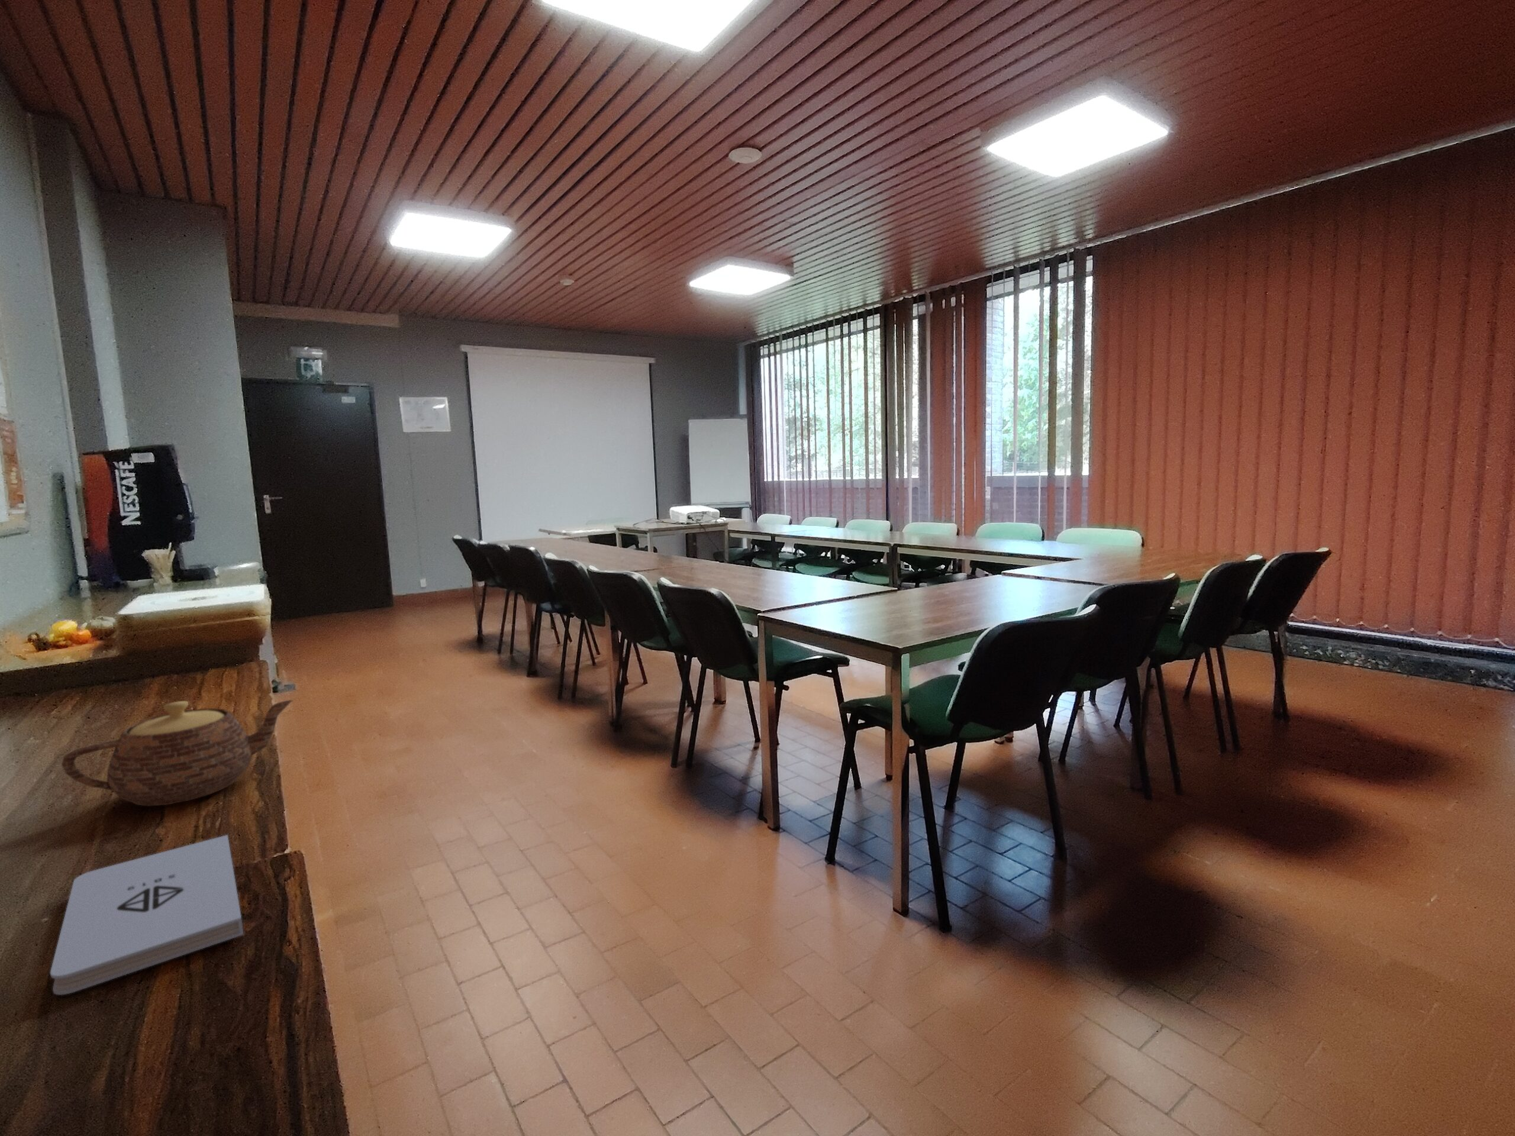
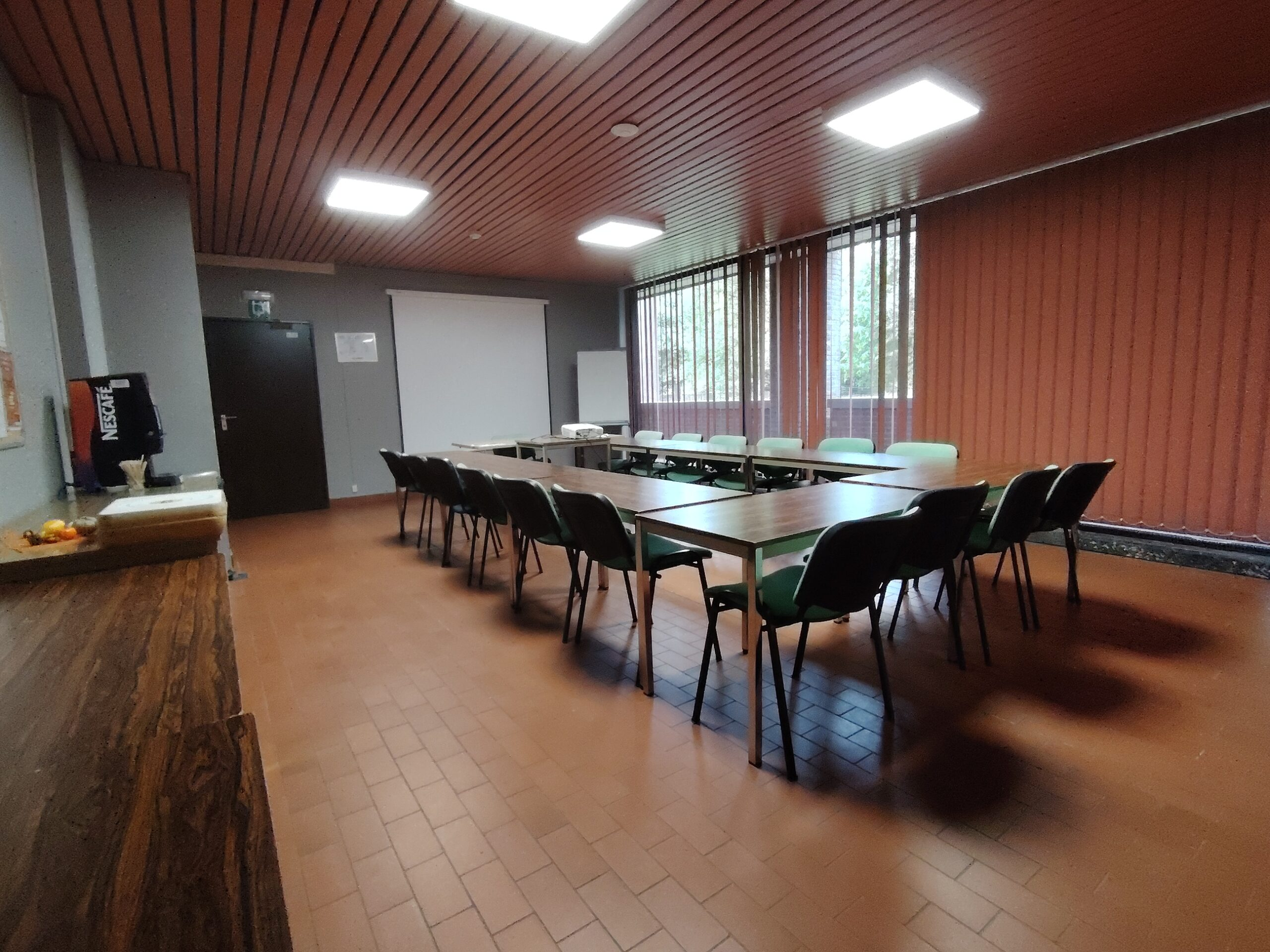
- notepad (154, 903)
- teapot (188, 745)
